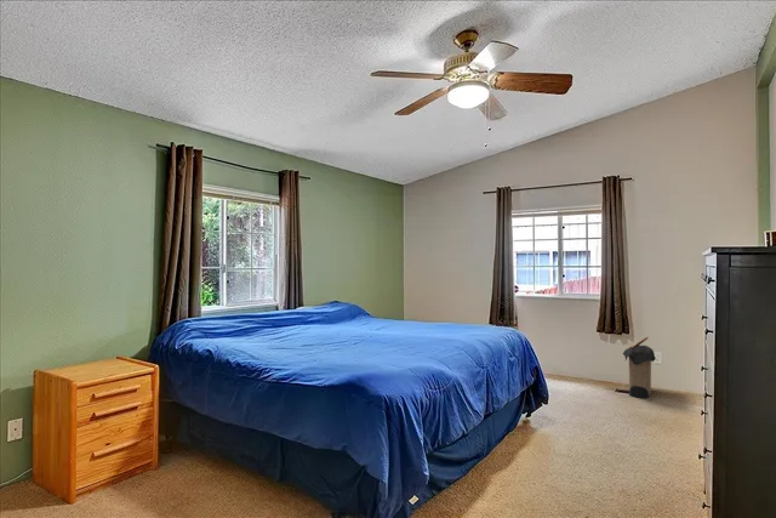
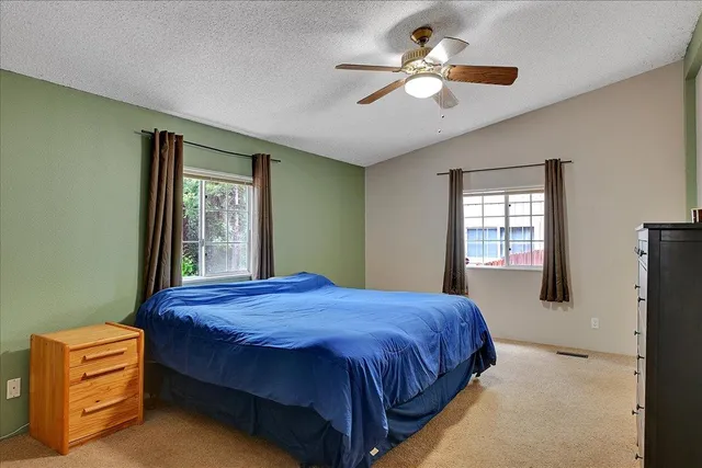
- laundry hamper (638, 363)
